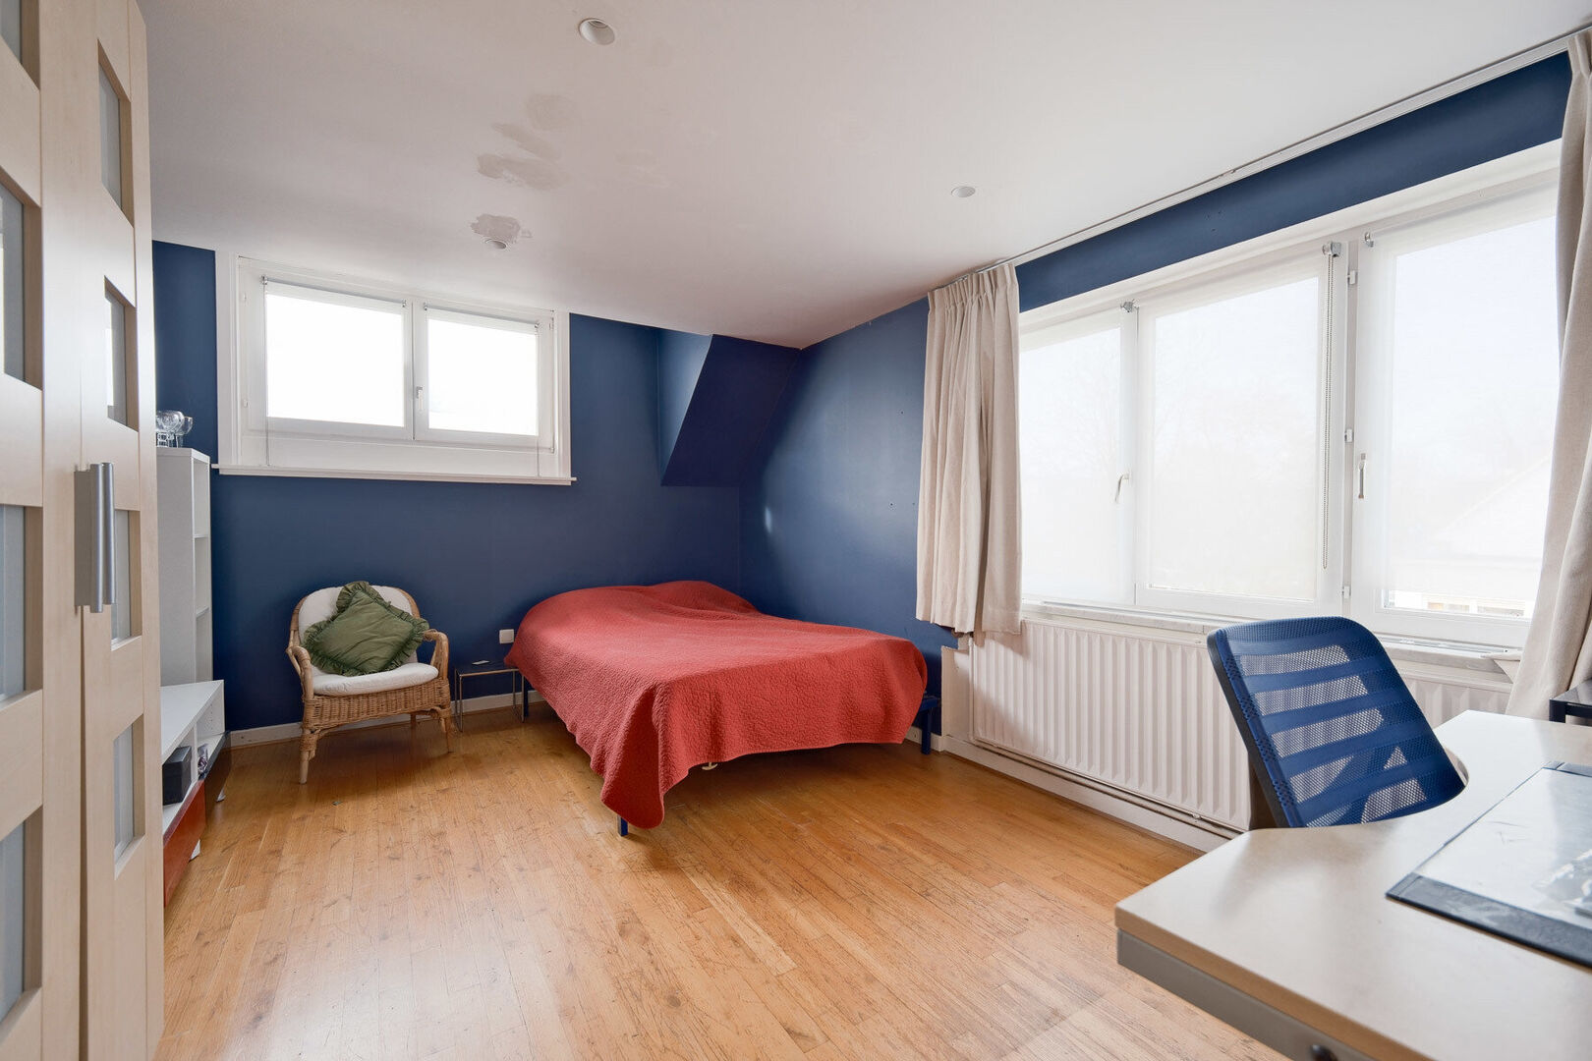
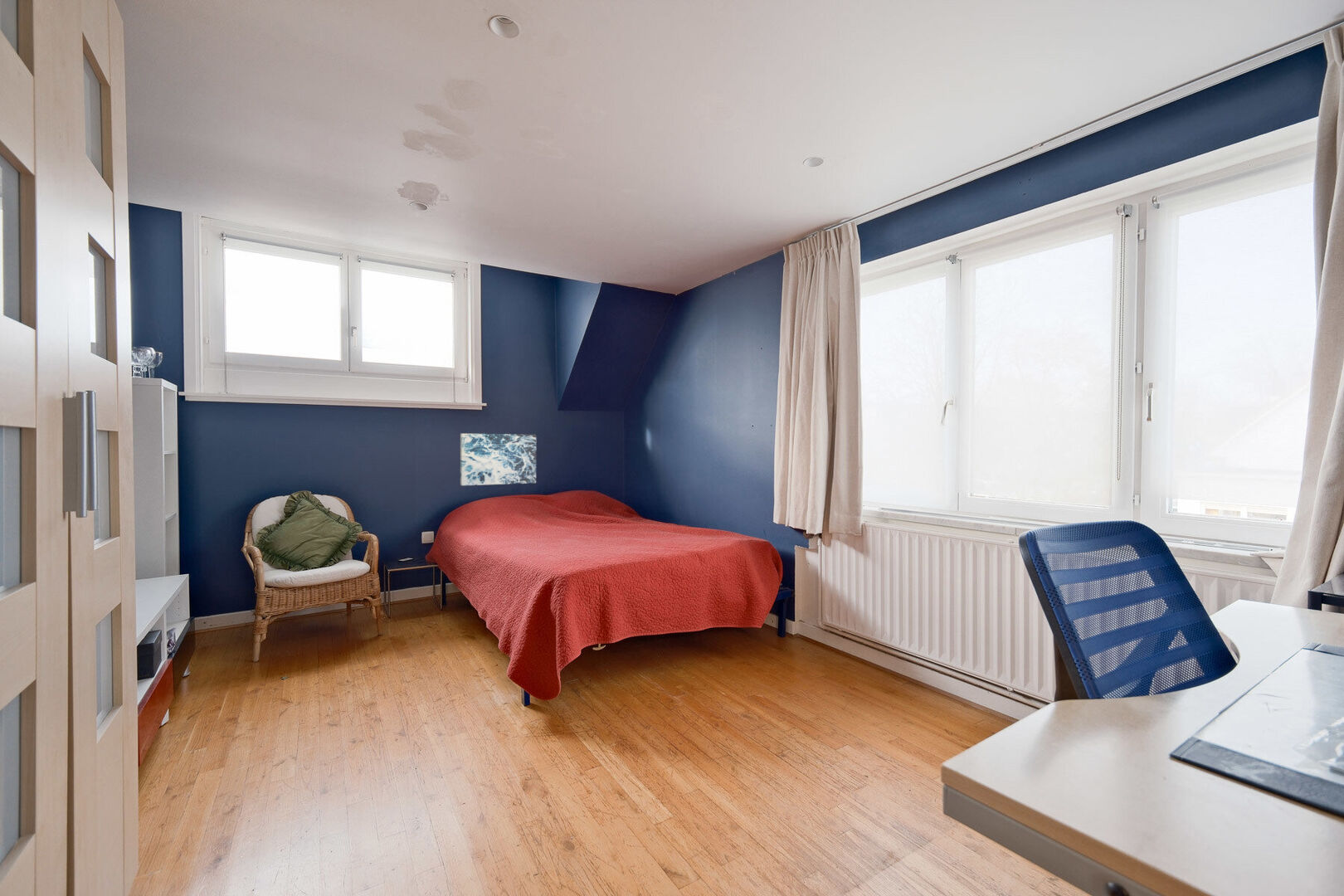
+ wall art (499, 459)
